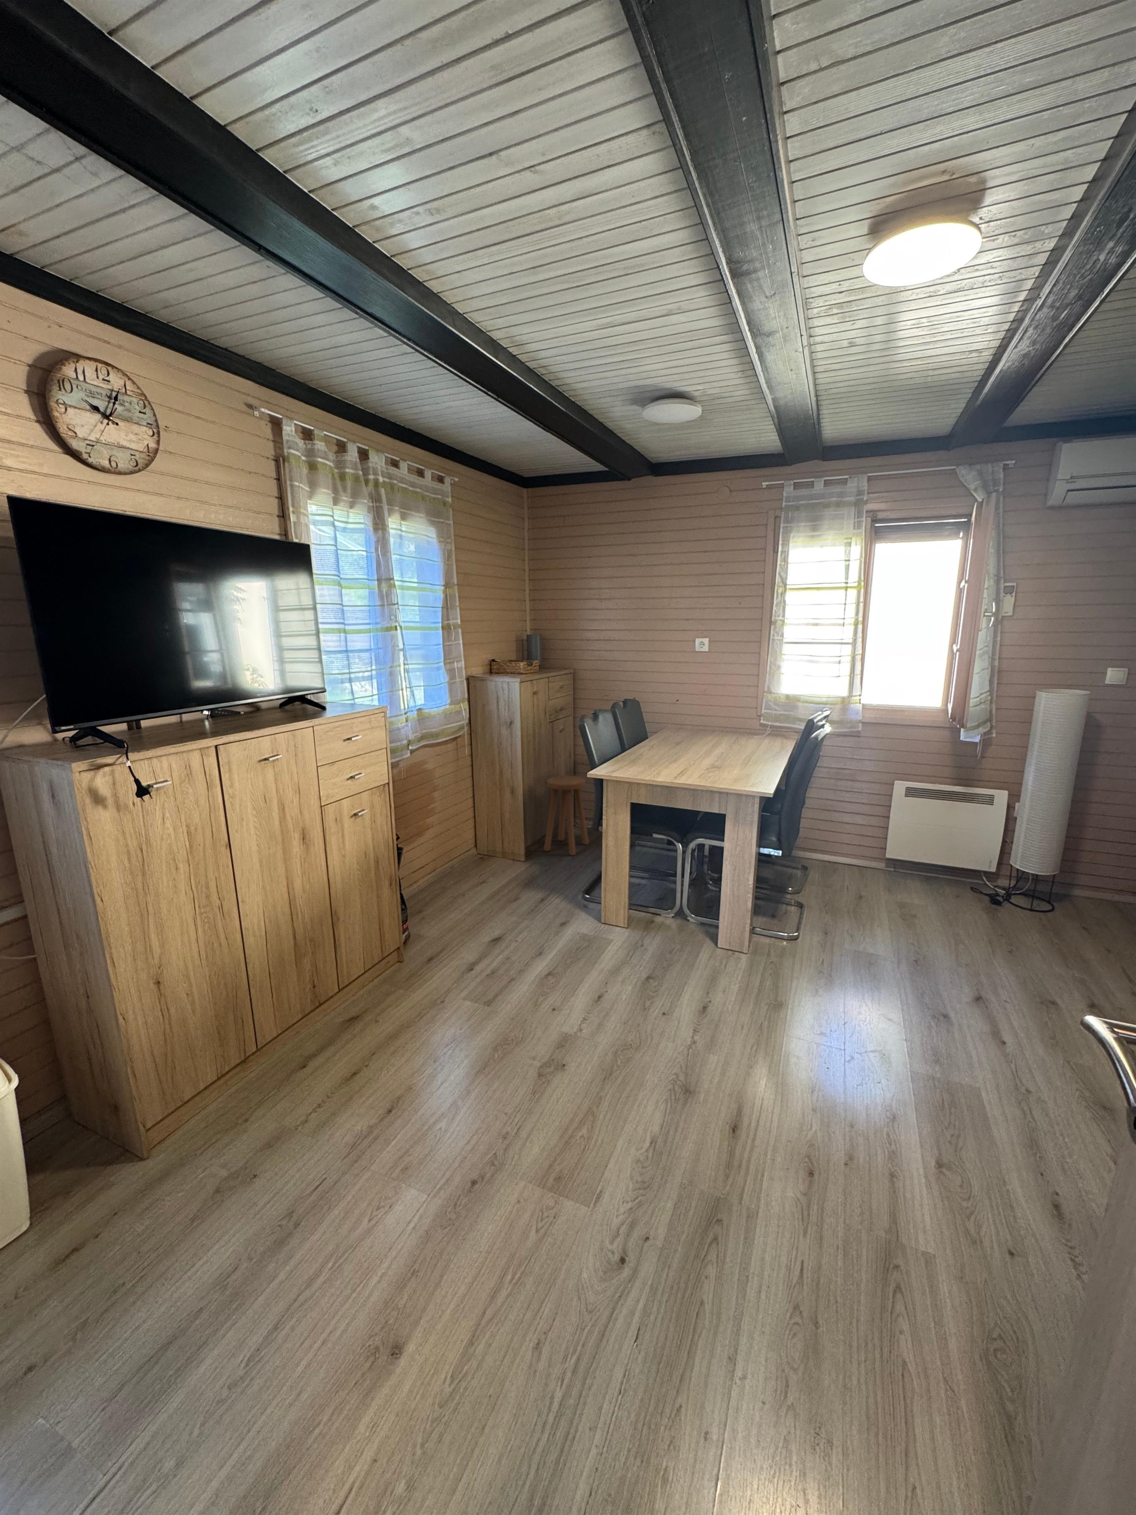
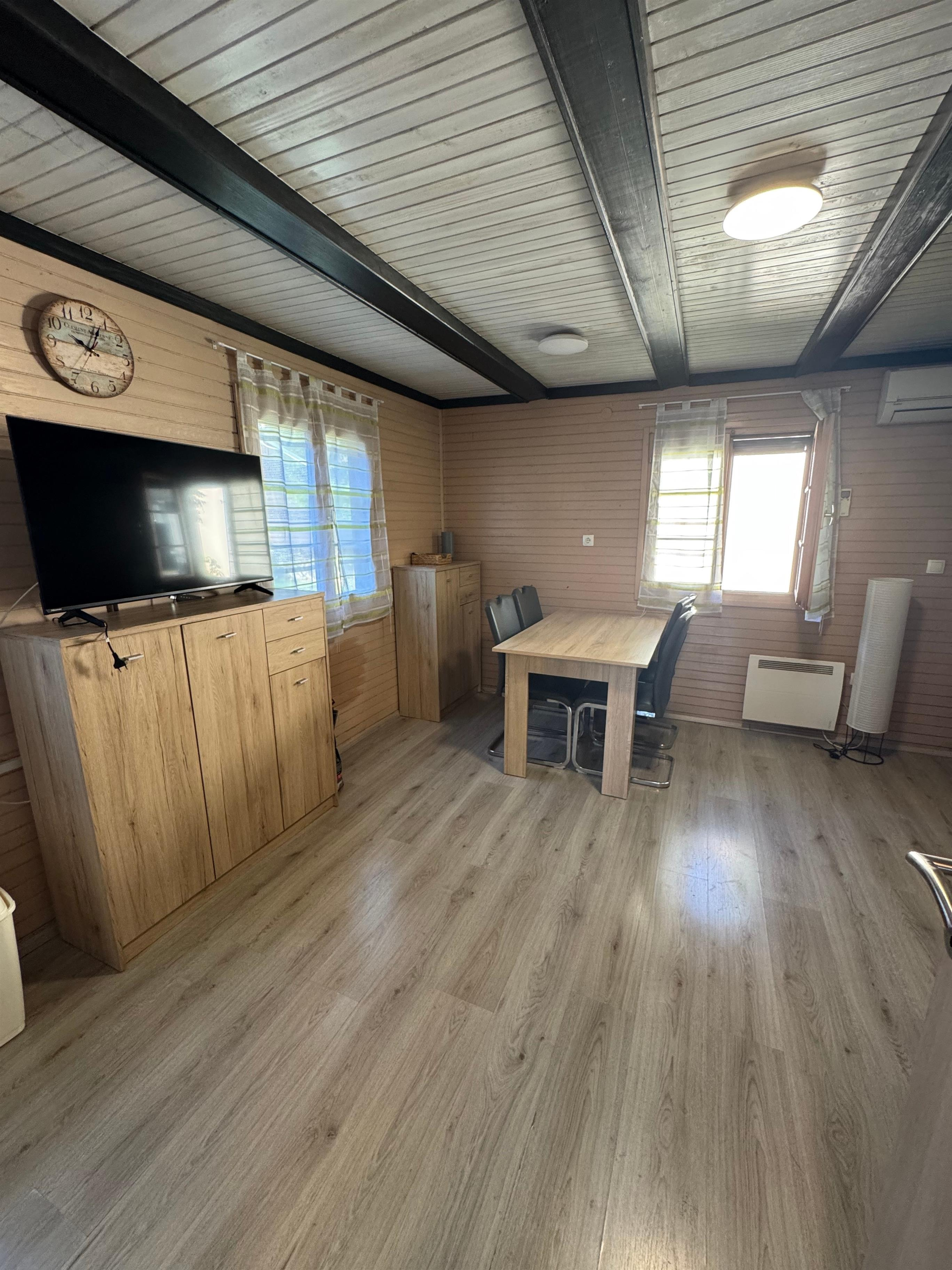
- stool (567, 814)
